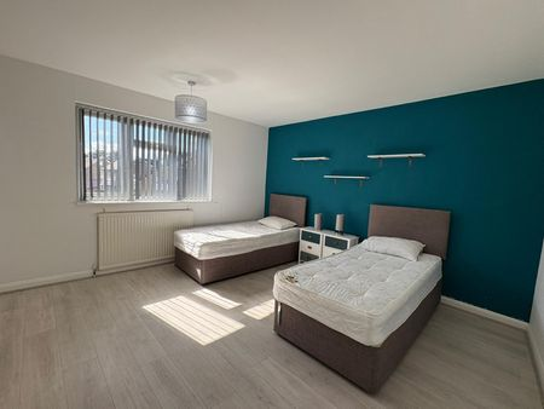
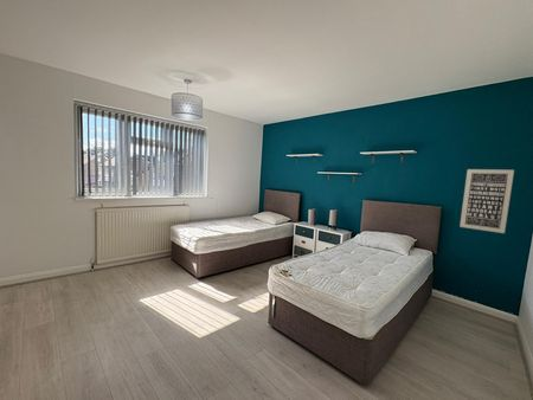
+ wall art (484, 200)
